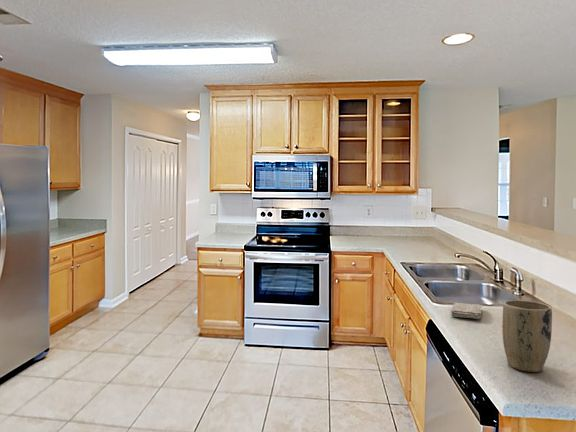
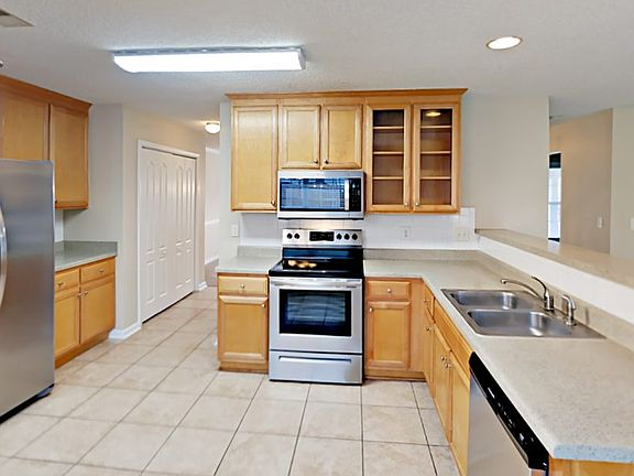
- washcloth (466, 309)
- plant pot (526, 335)
